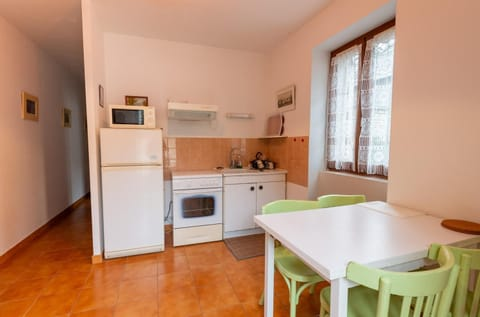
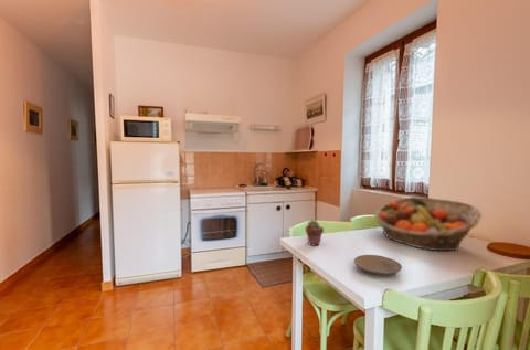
+ potted succulent (314, 232)
+ plate (377, 266)
+ fruit basket (422, 220)
